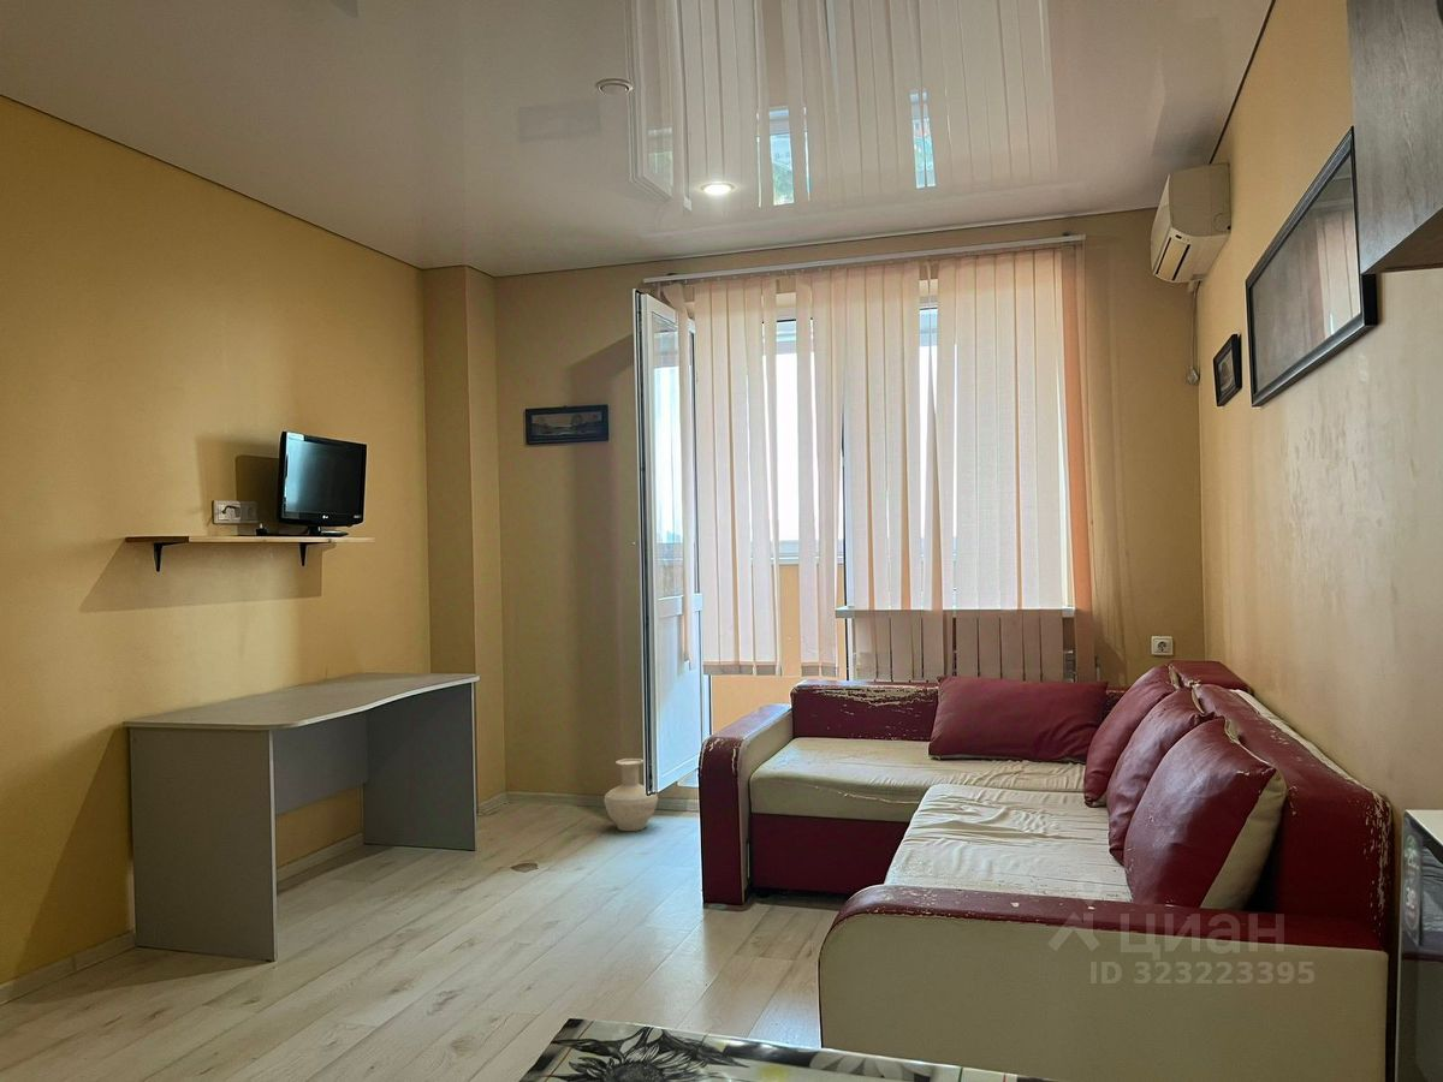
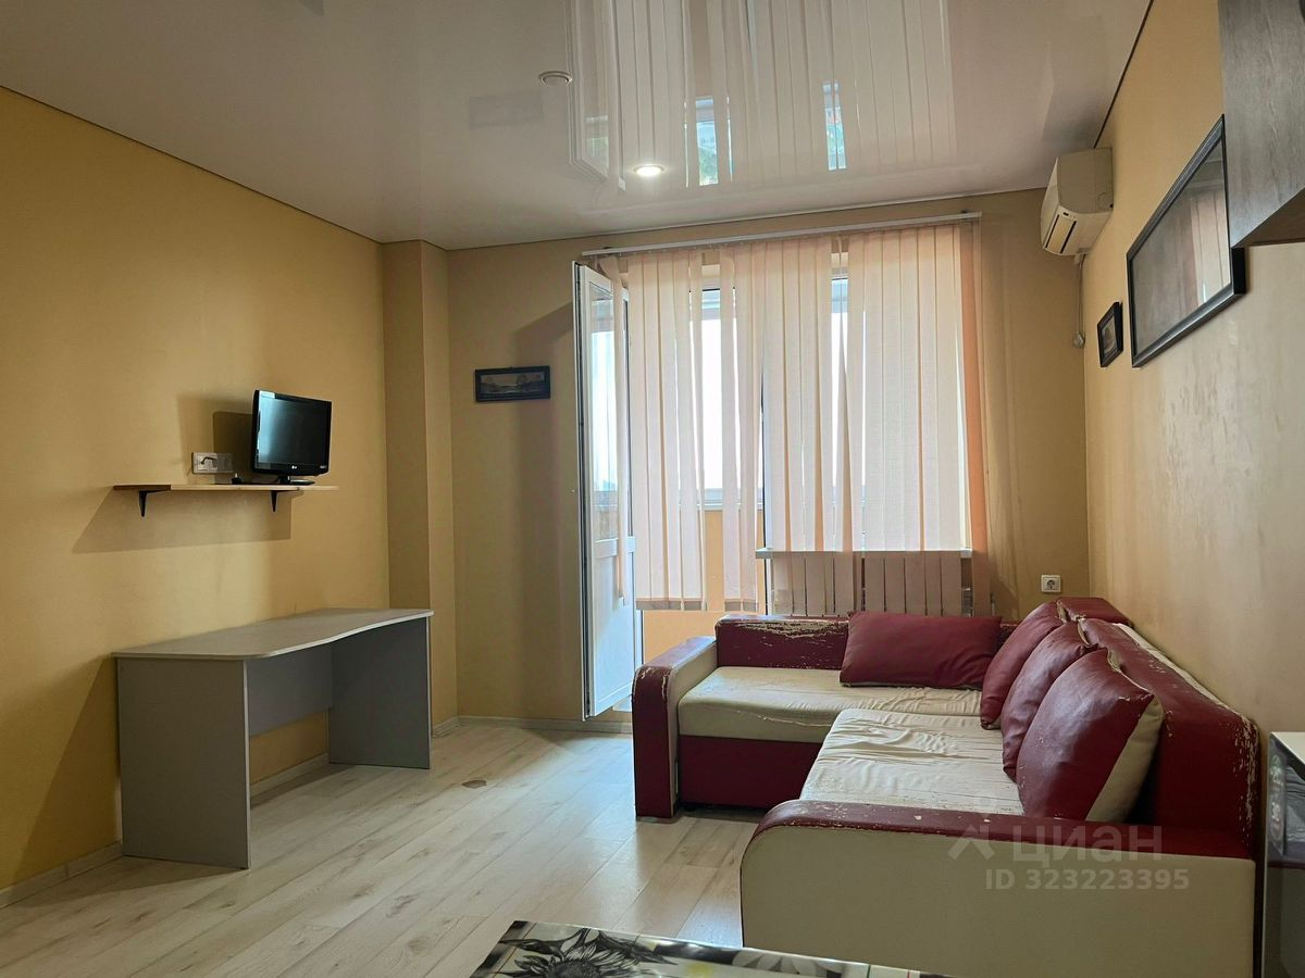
- vase (630, 793)
